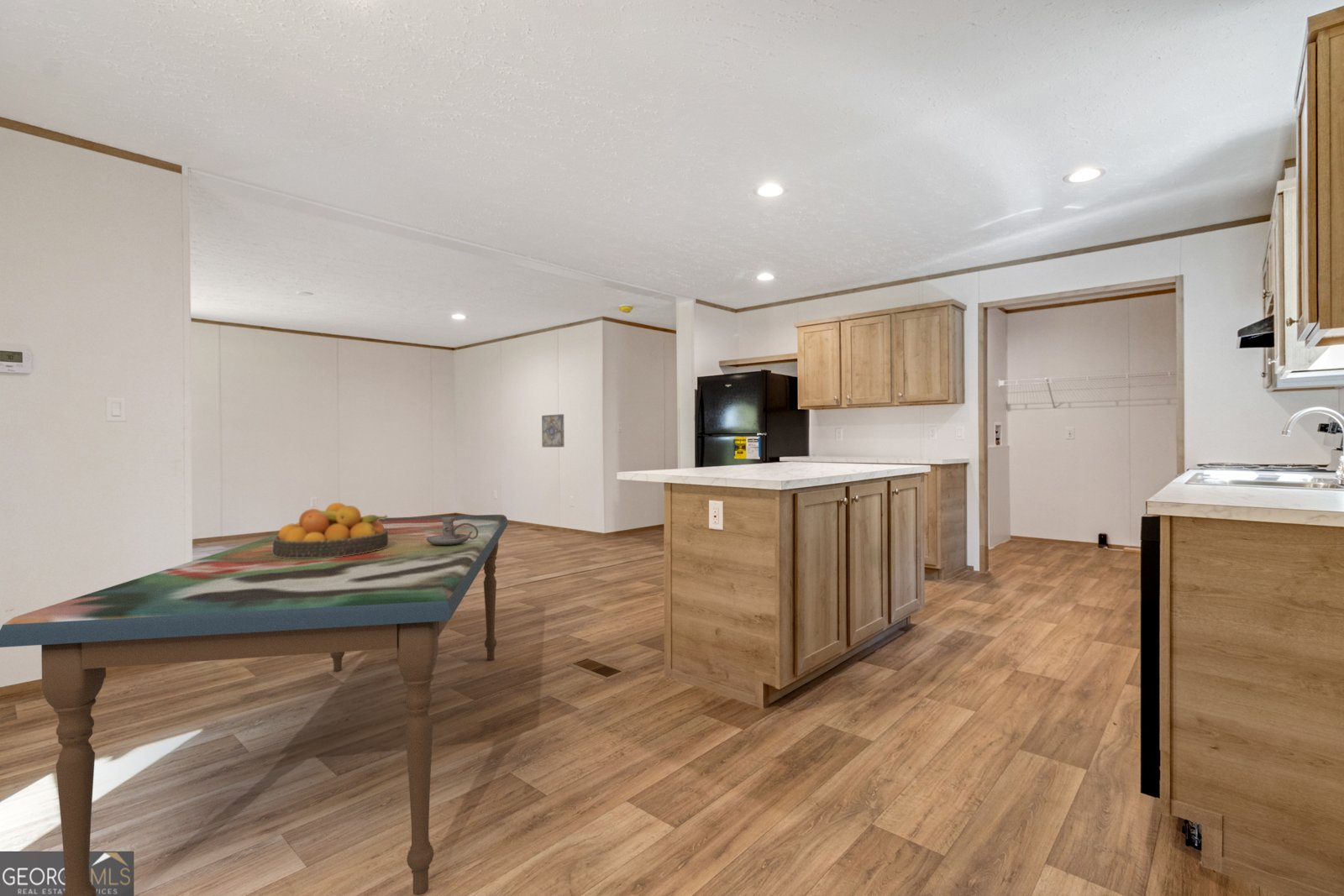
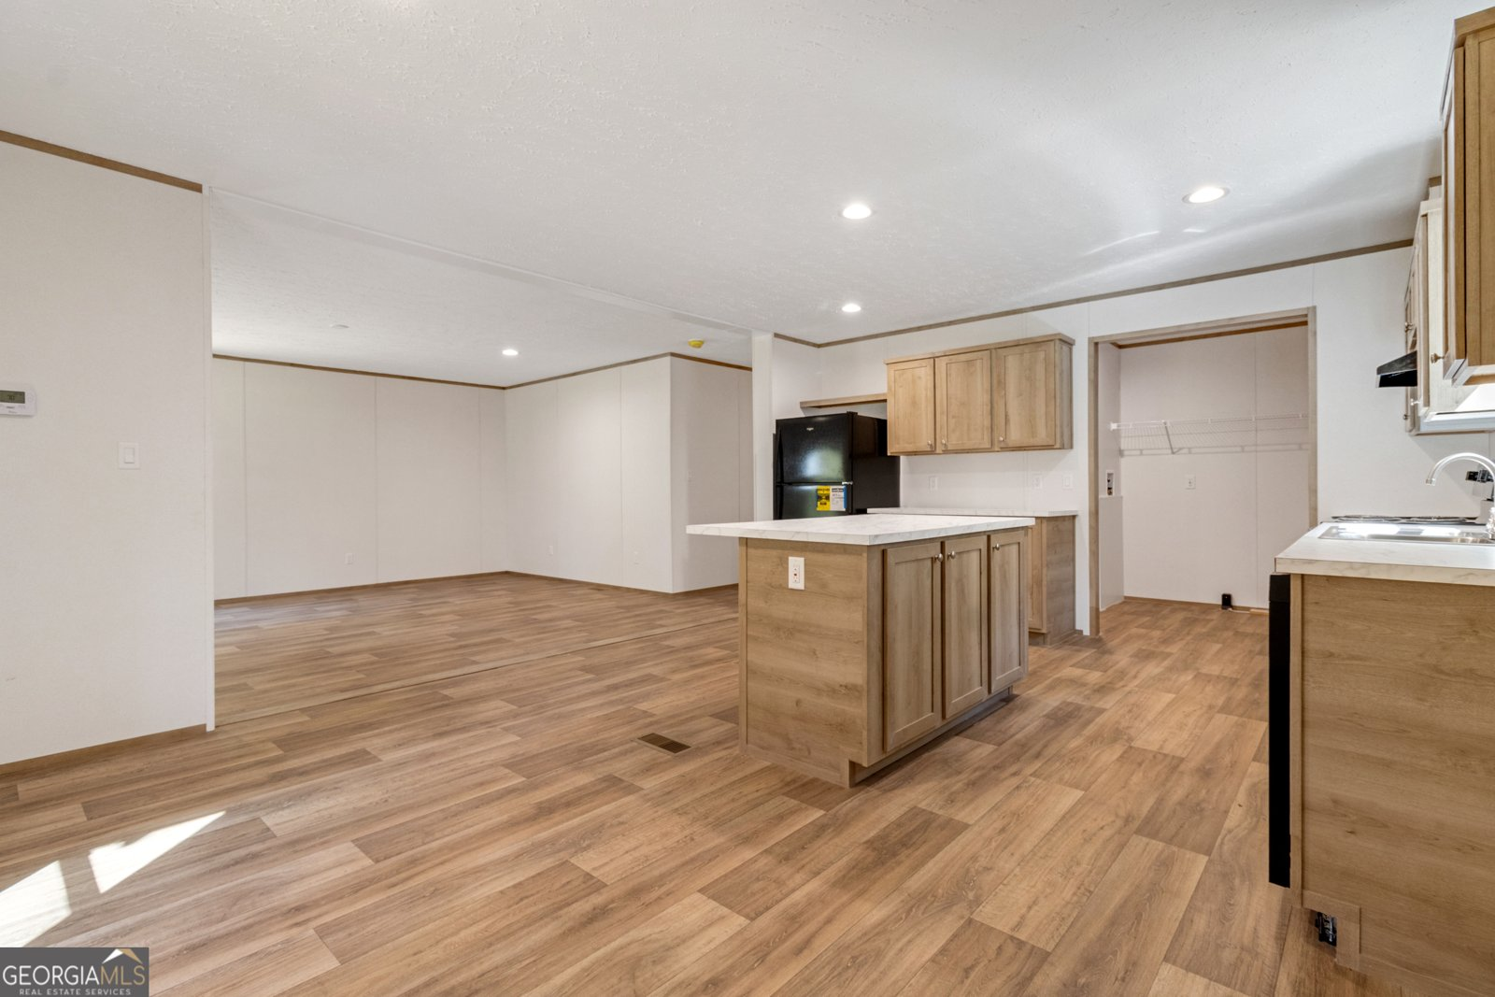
- candle holder (453, 530)
- wall art (553, 431)
- fruit bowl (332, 527)
- dining table (363, 643)
